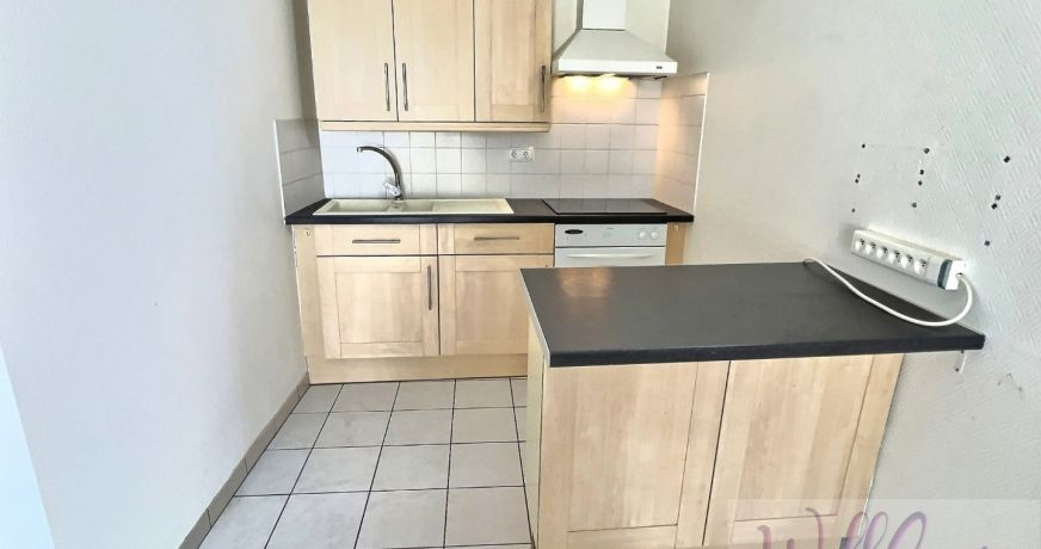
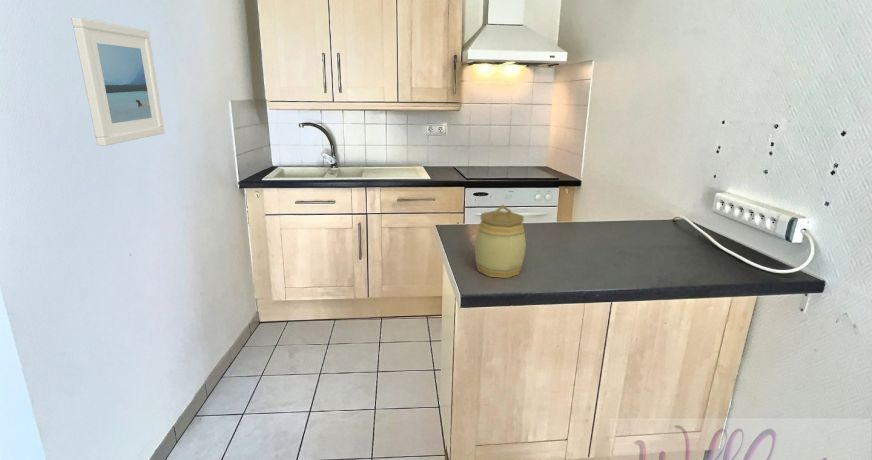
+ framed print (125, 84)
+ jar (500, 237)
